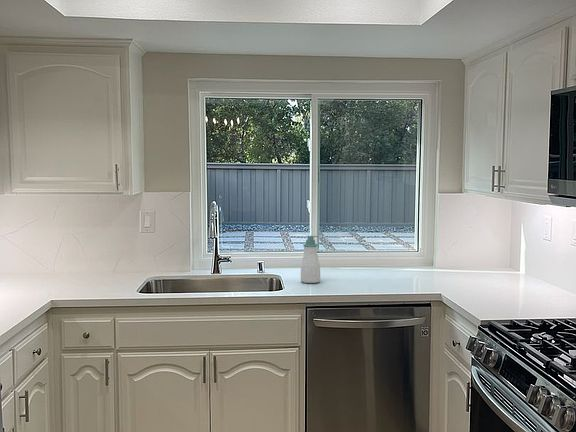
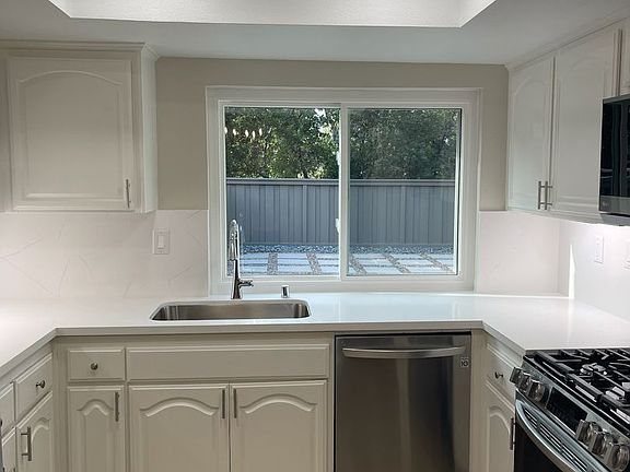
- soap bottle (310, 258)
